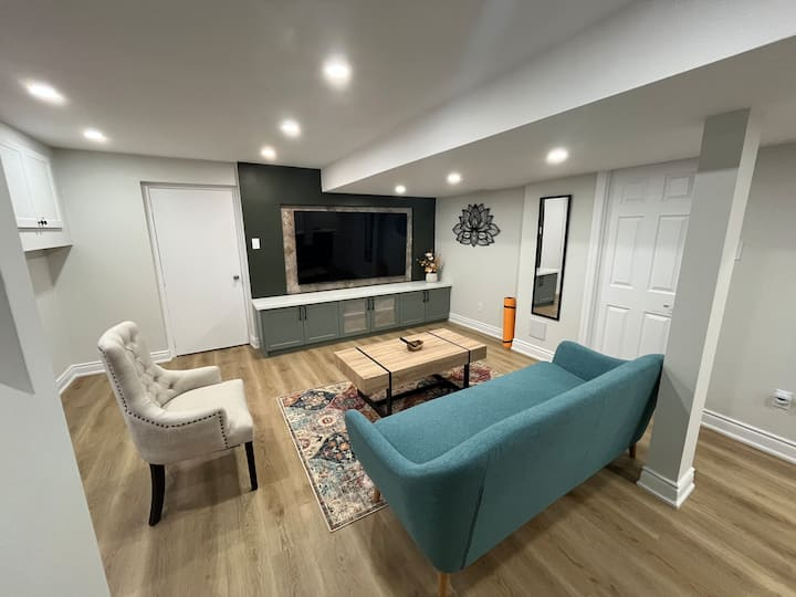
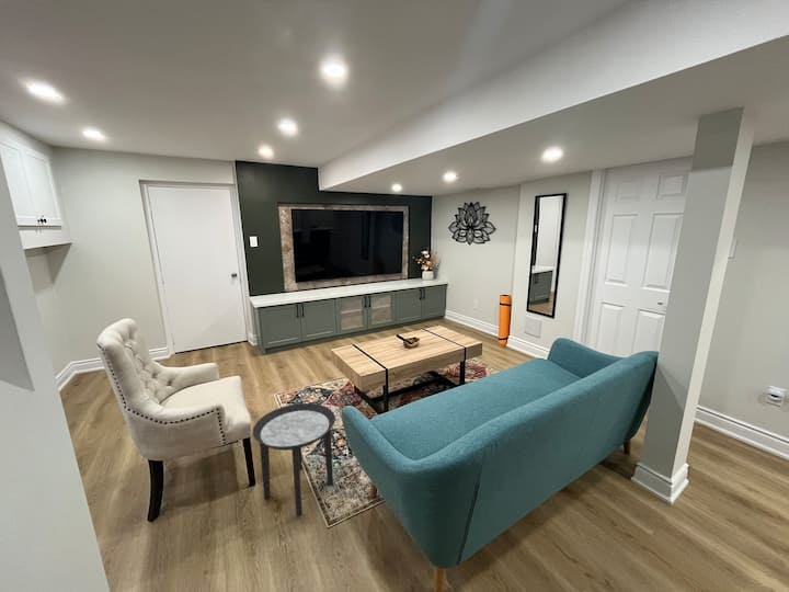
+ side table (297, 456)
